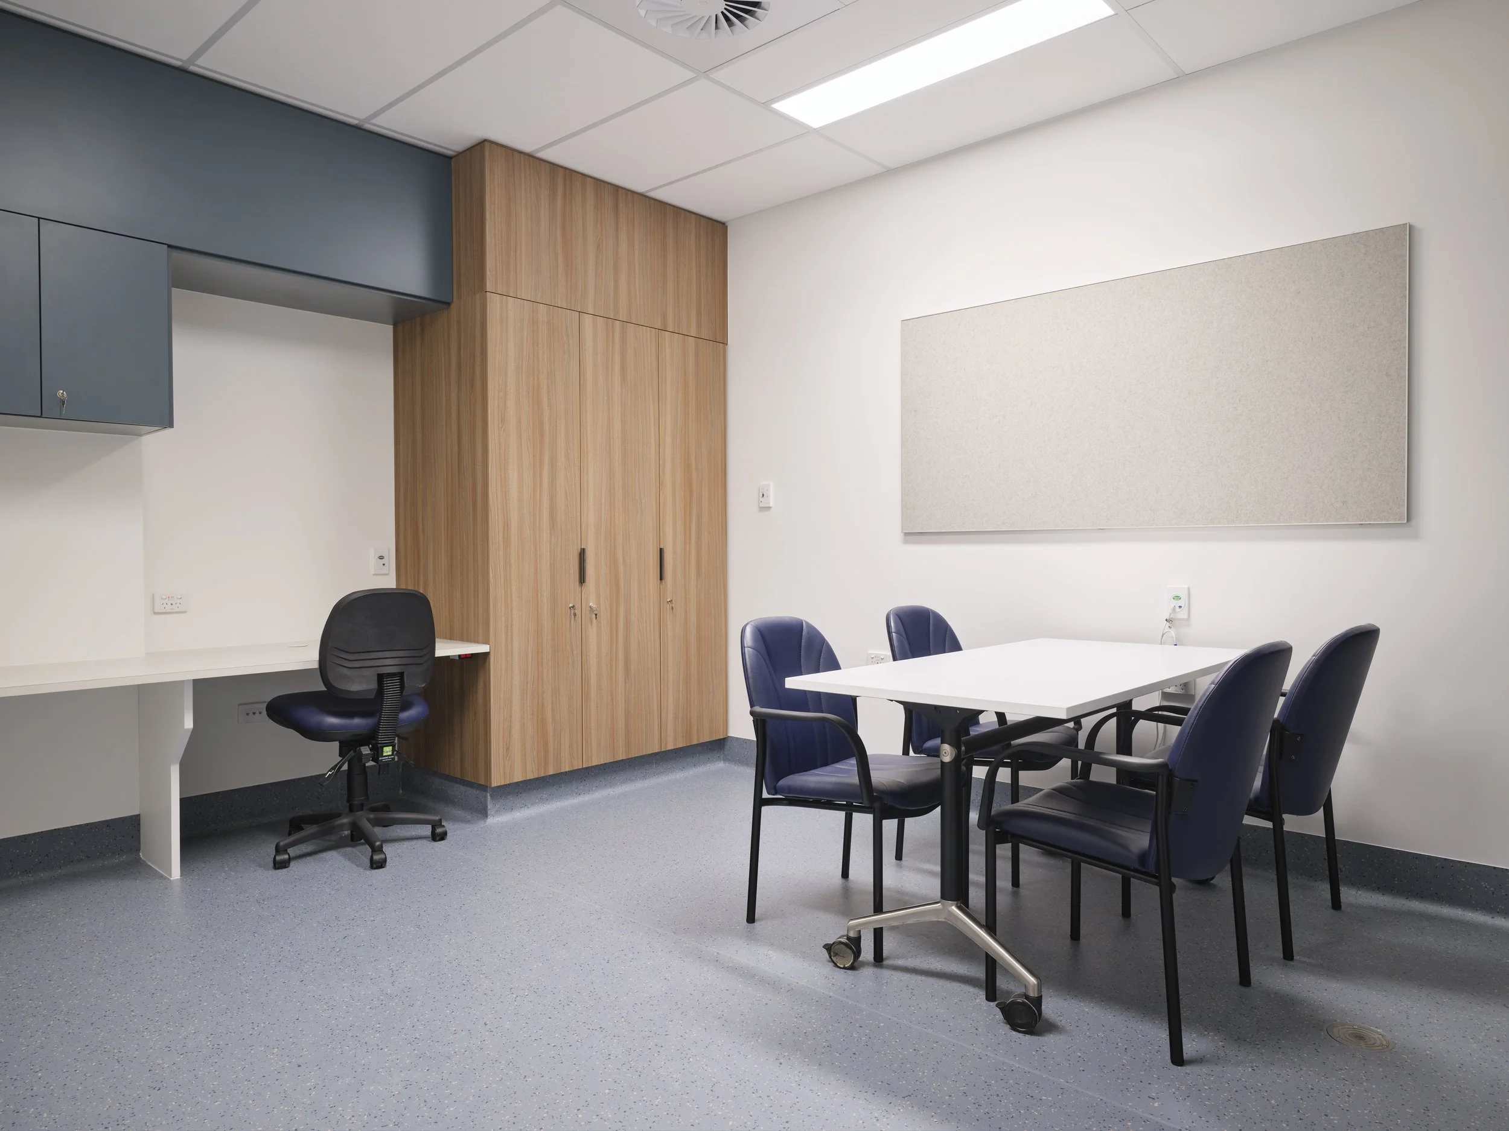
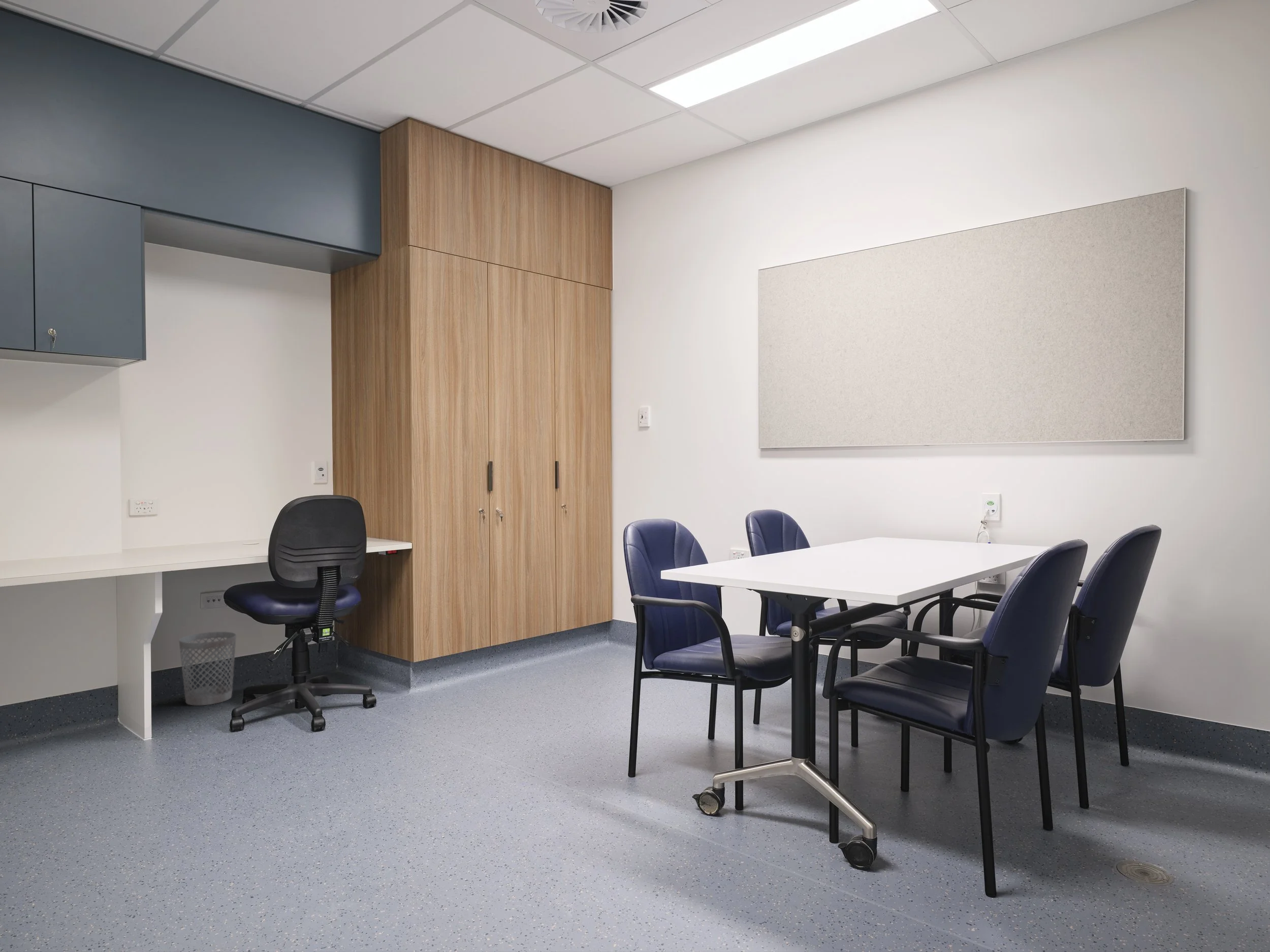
+ wastebasket (208, 668)
